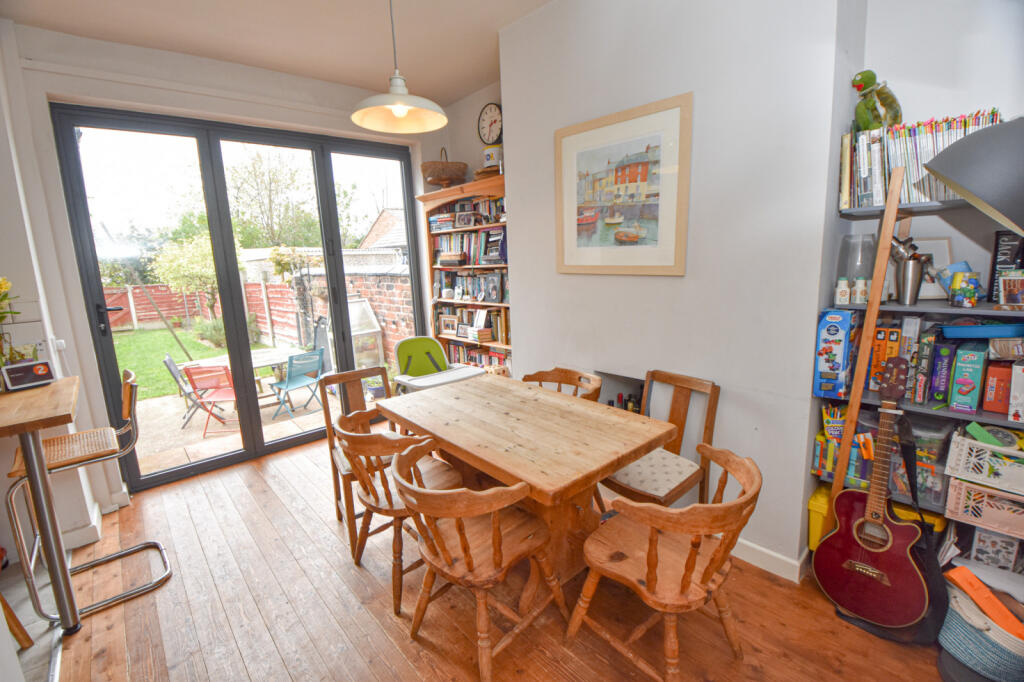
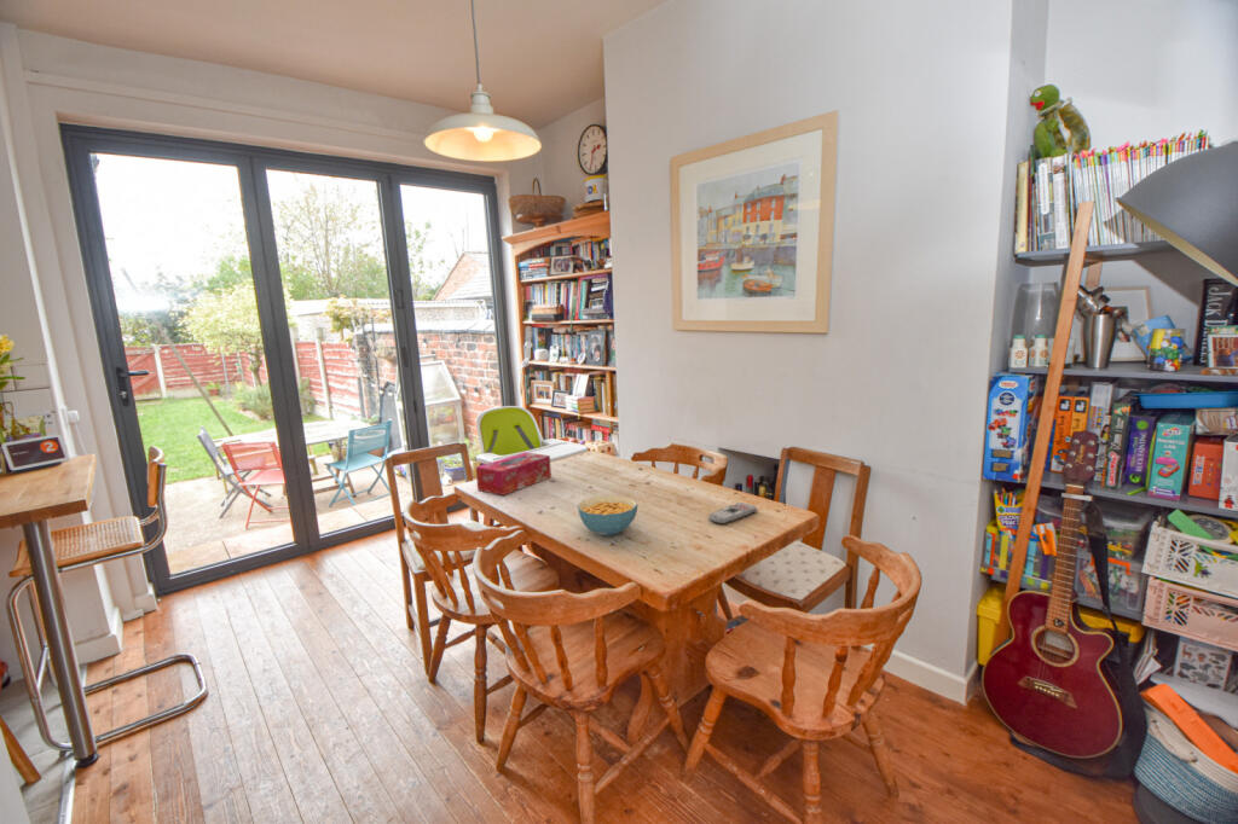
+ tissue box (514, 472)
+ cereal bowl (607, 518)
+ remote control (731, 512)
